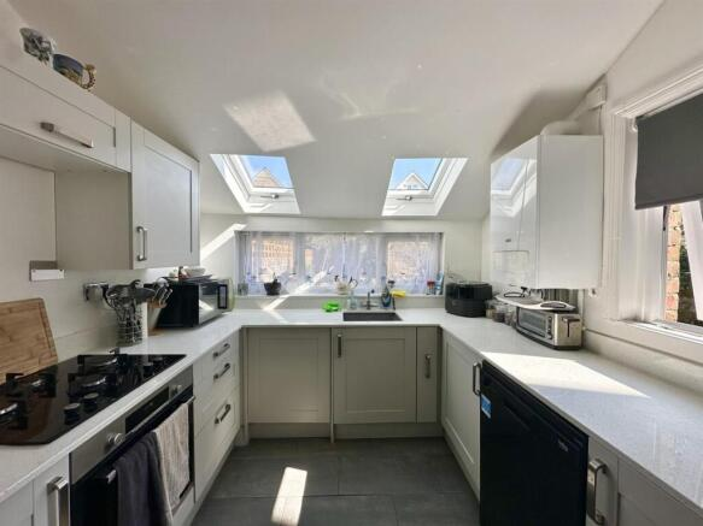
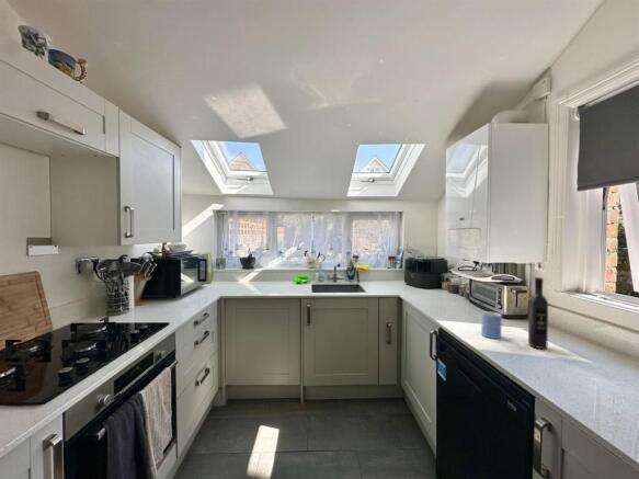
+ wine bottle (538, 311)
+ mug (490, 323)
